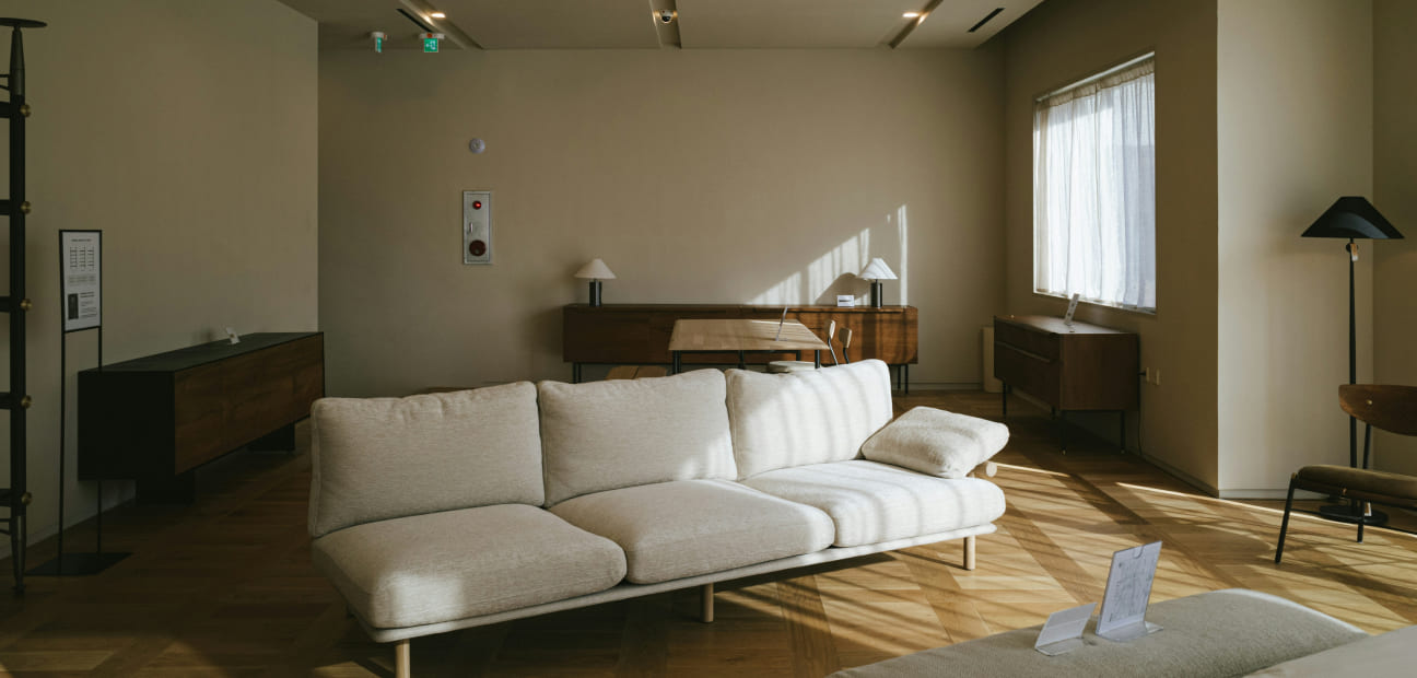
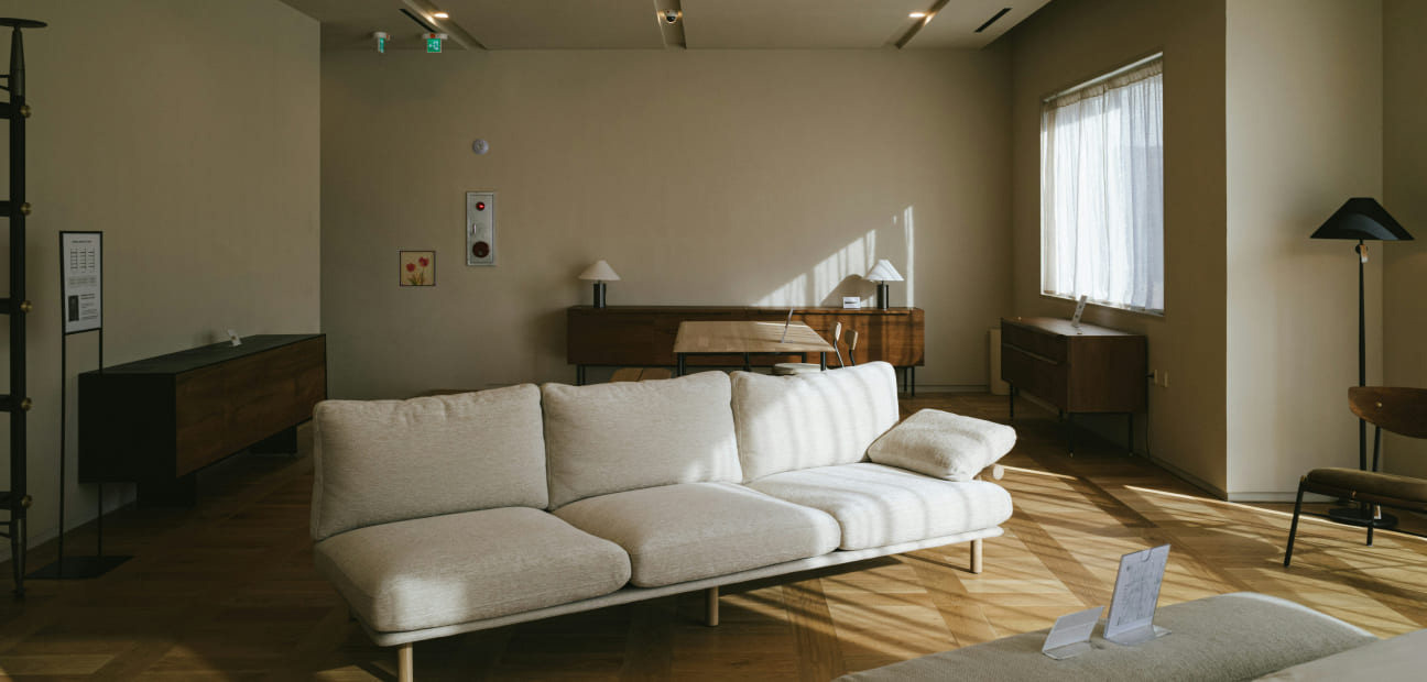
+ wall art (417, 268)
